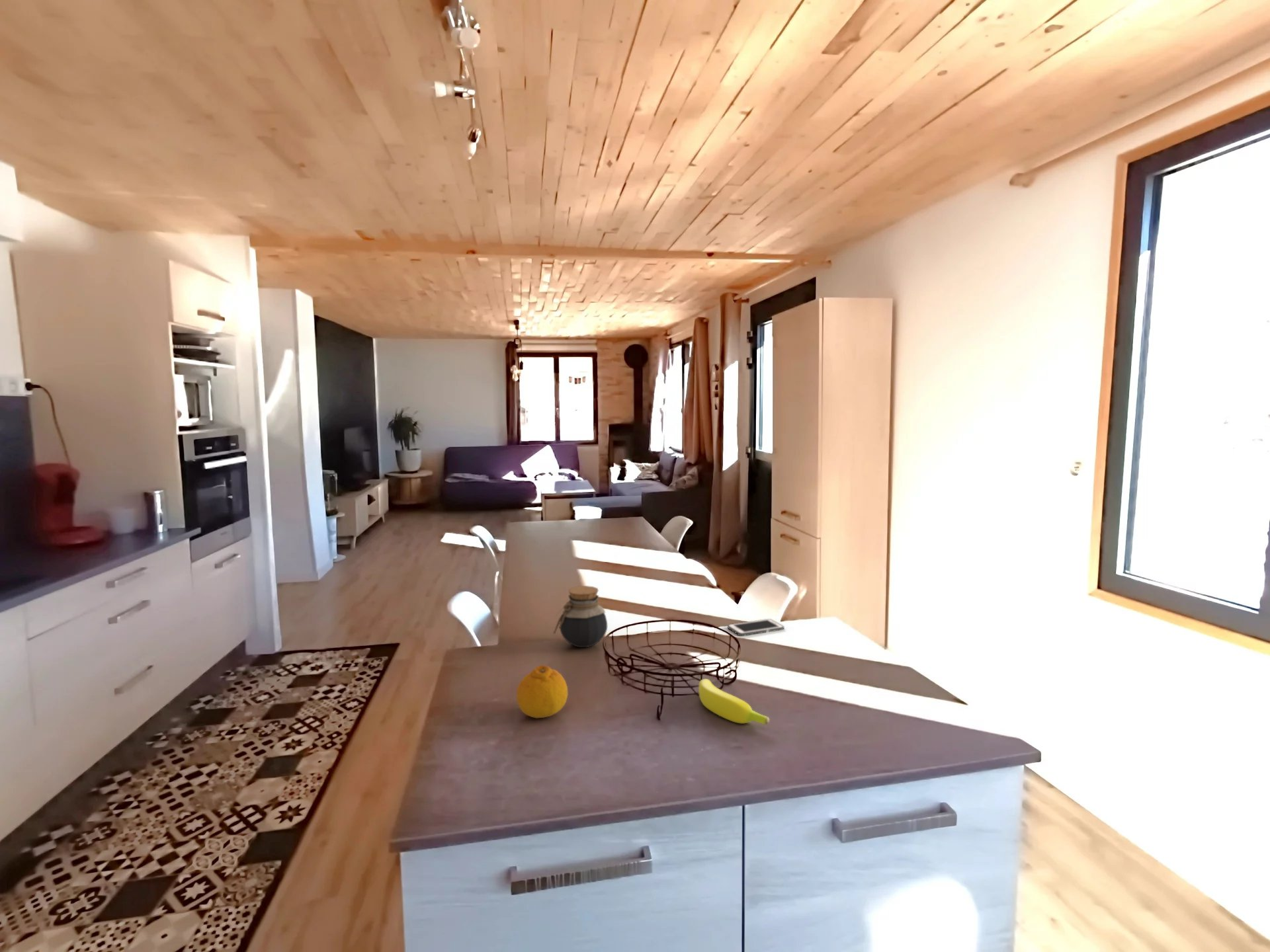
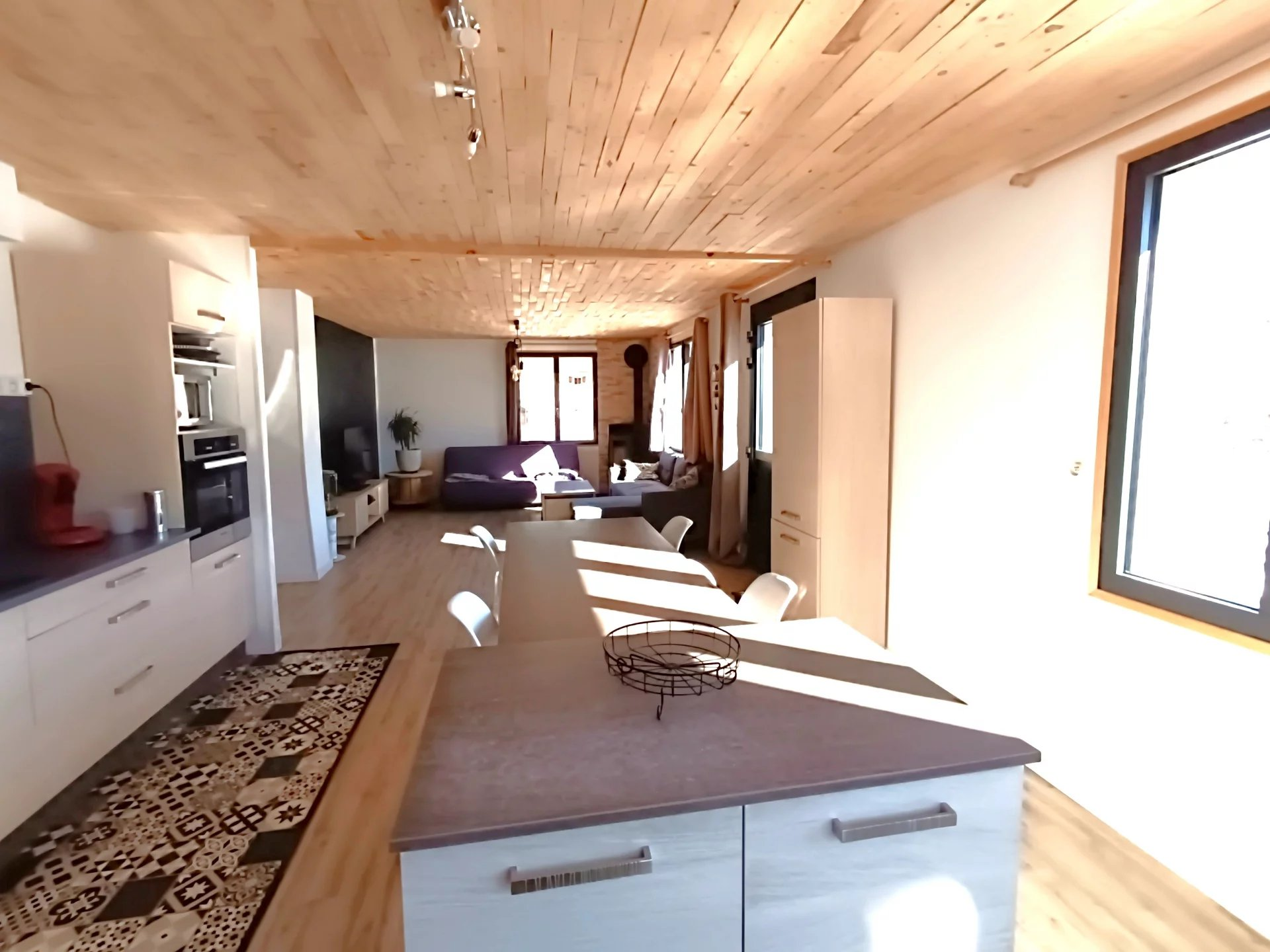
- jar (580, 617)
- fruit (542, 690)
- cell phone (755, 627)
- banana (729, 699)
